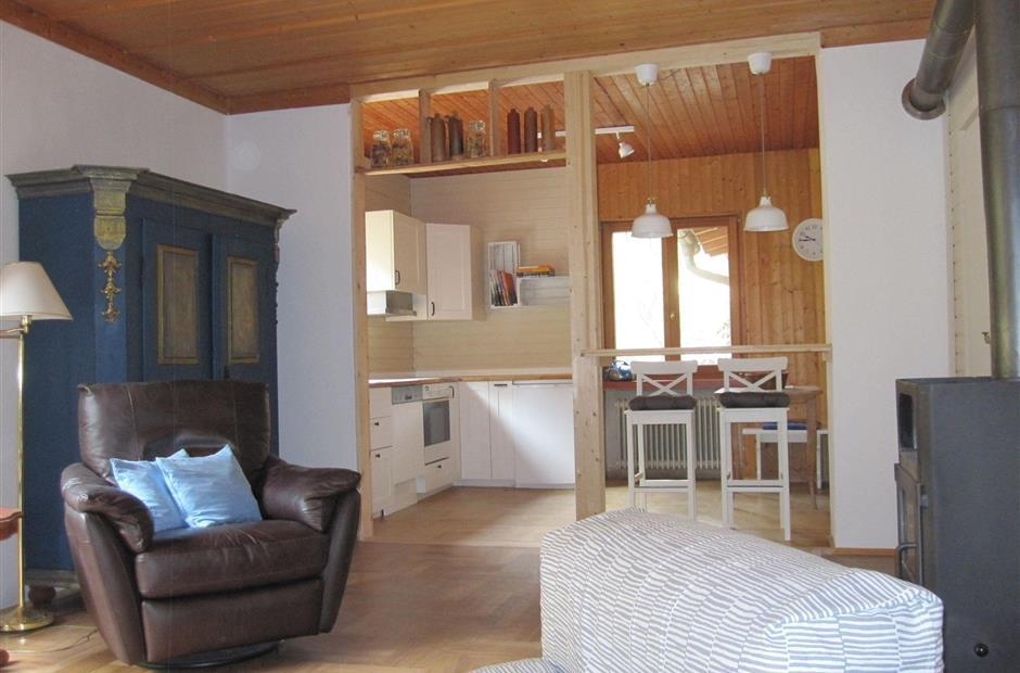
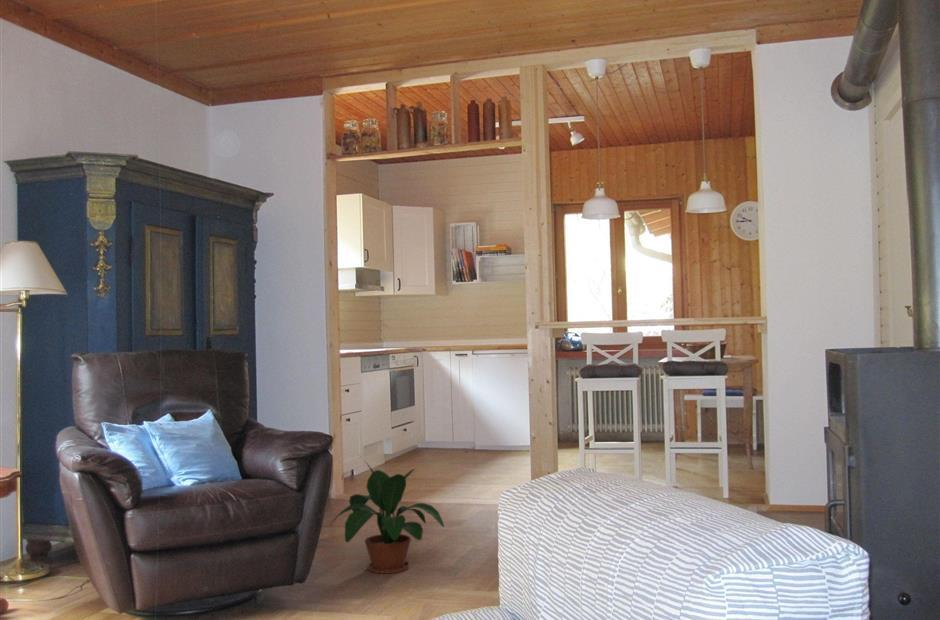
+ potted plant (386, 508)
